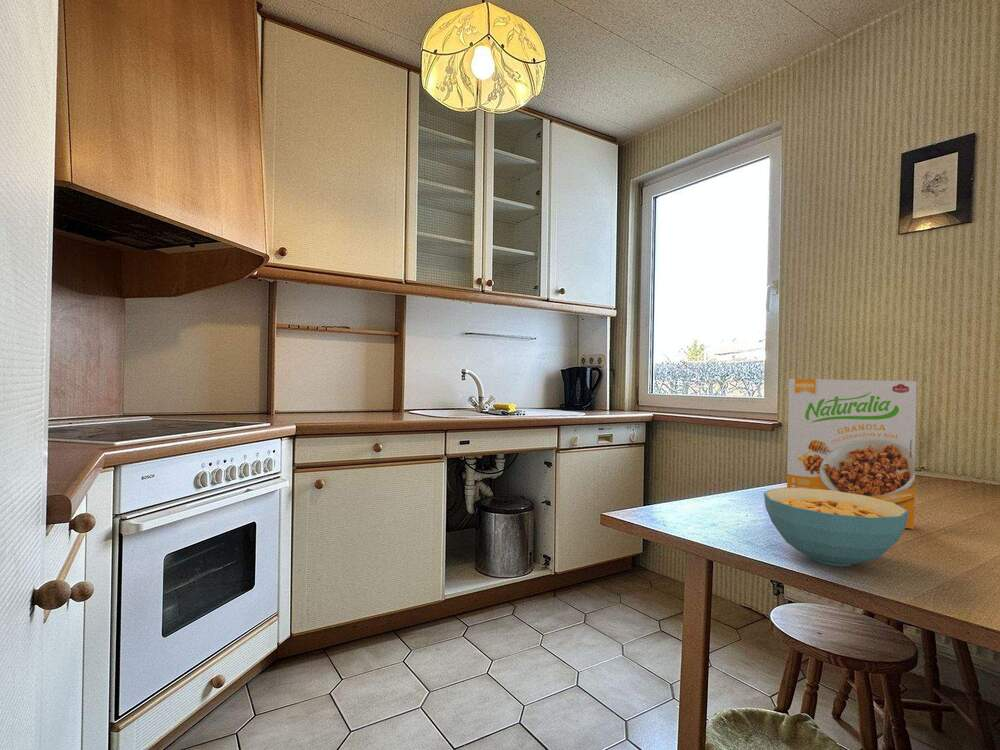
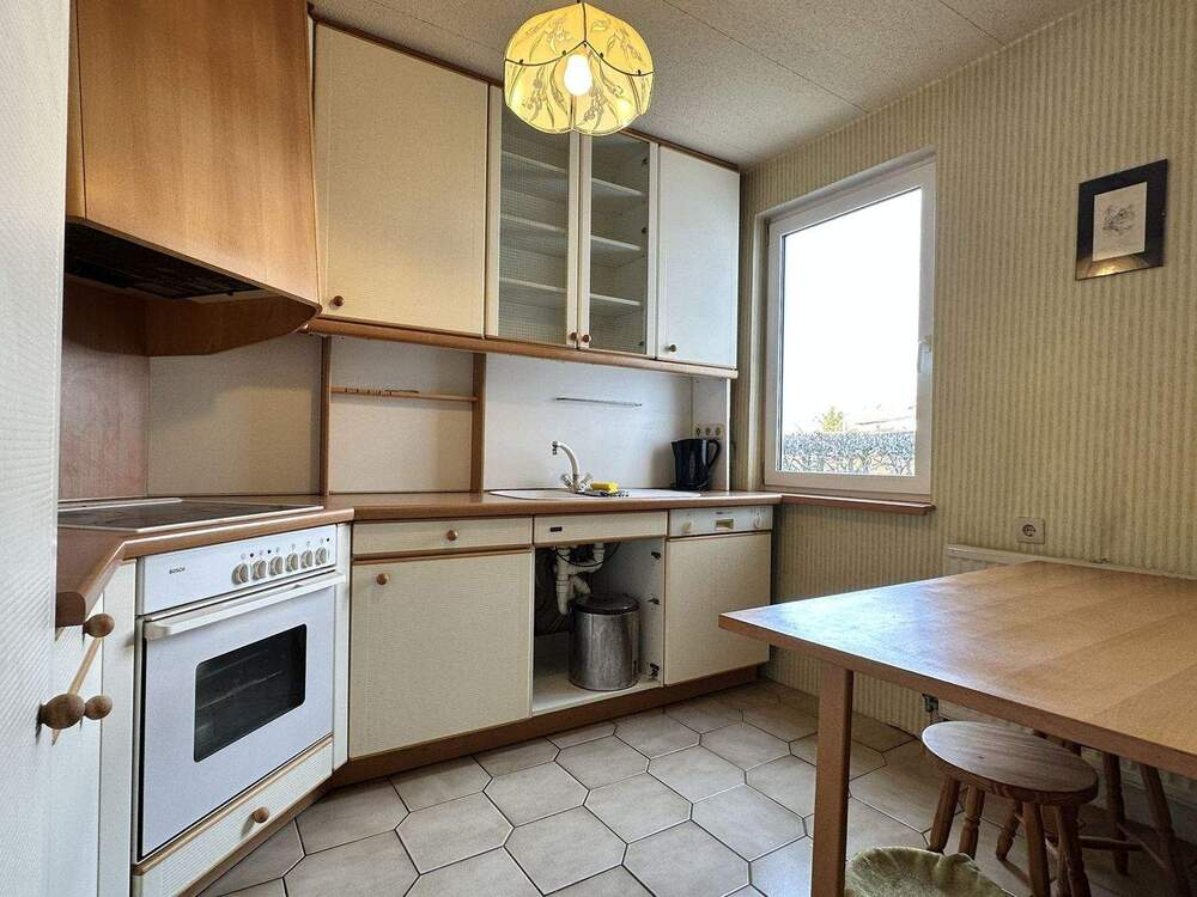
- cereal box (846, 448)
- cereal bowl (831, 530)
